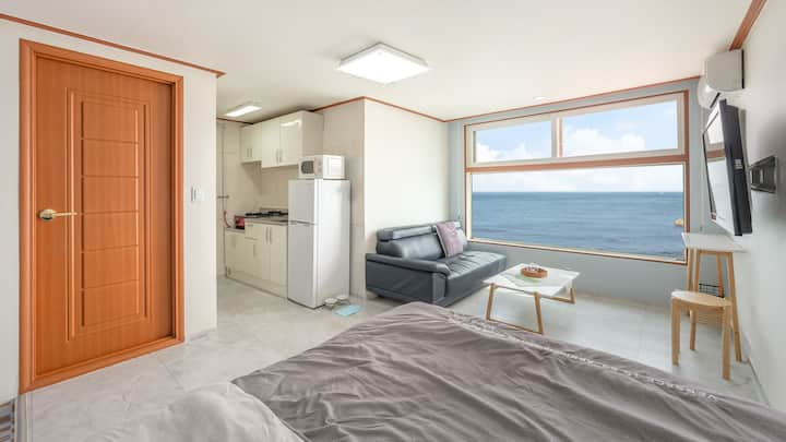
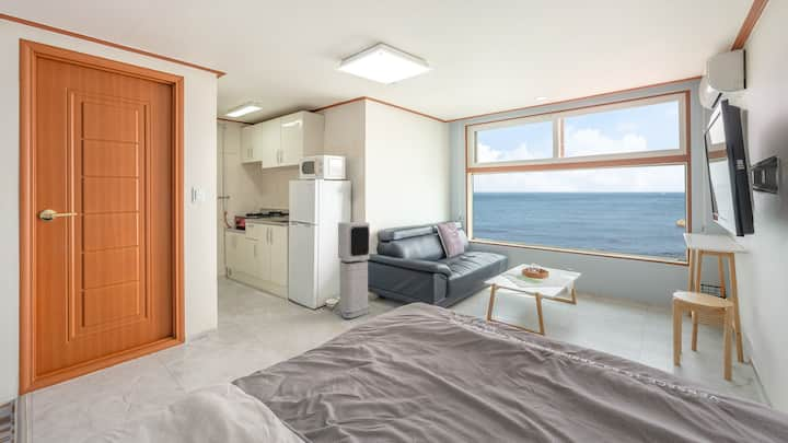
+ air purifier (349, 267)
